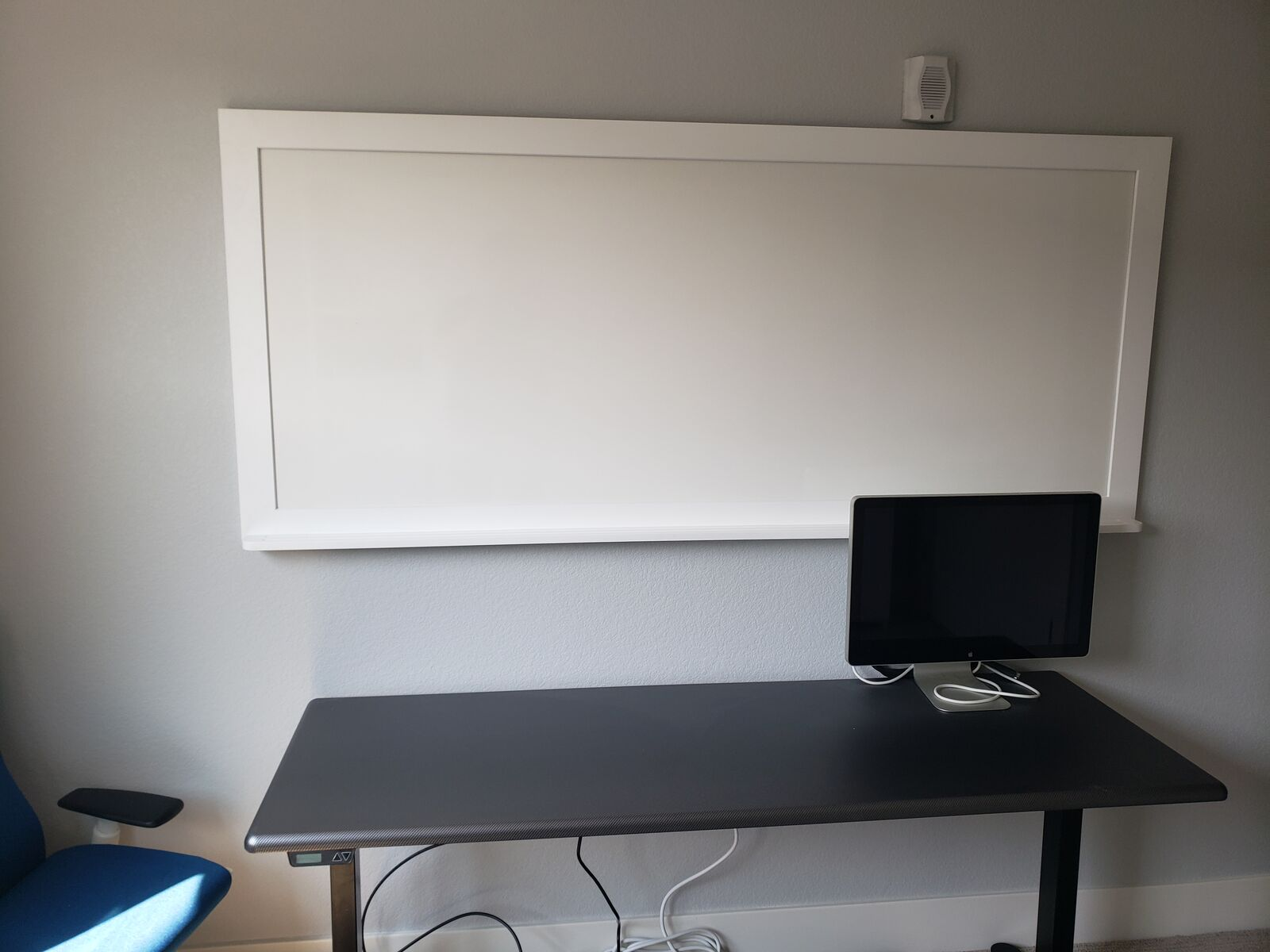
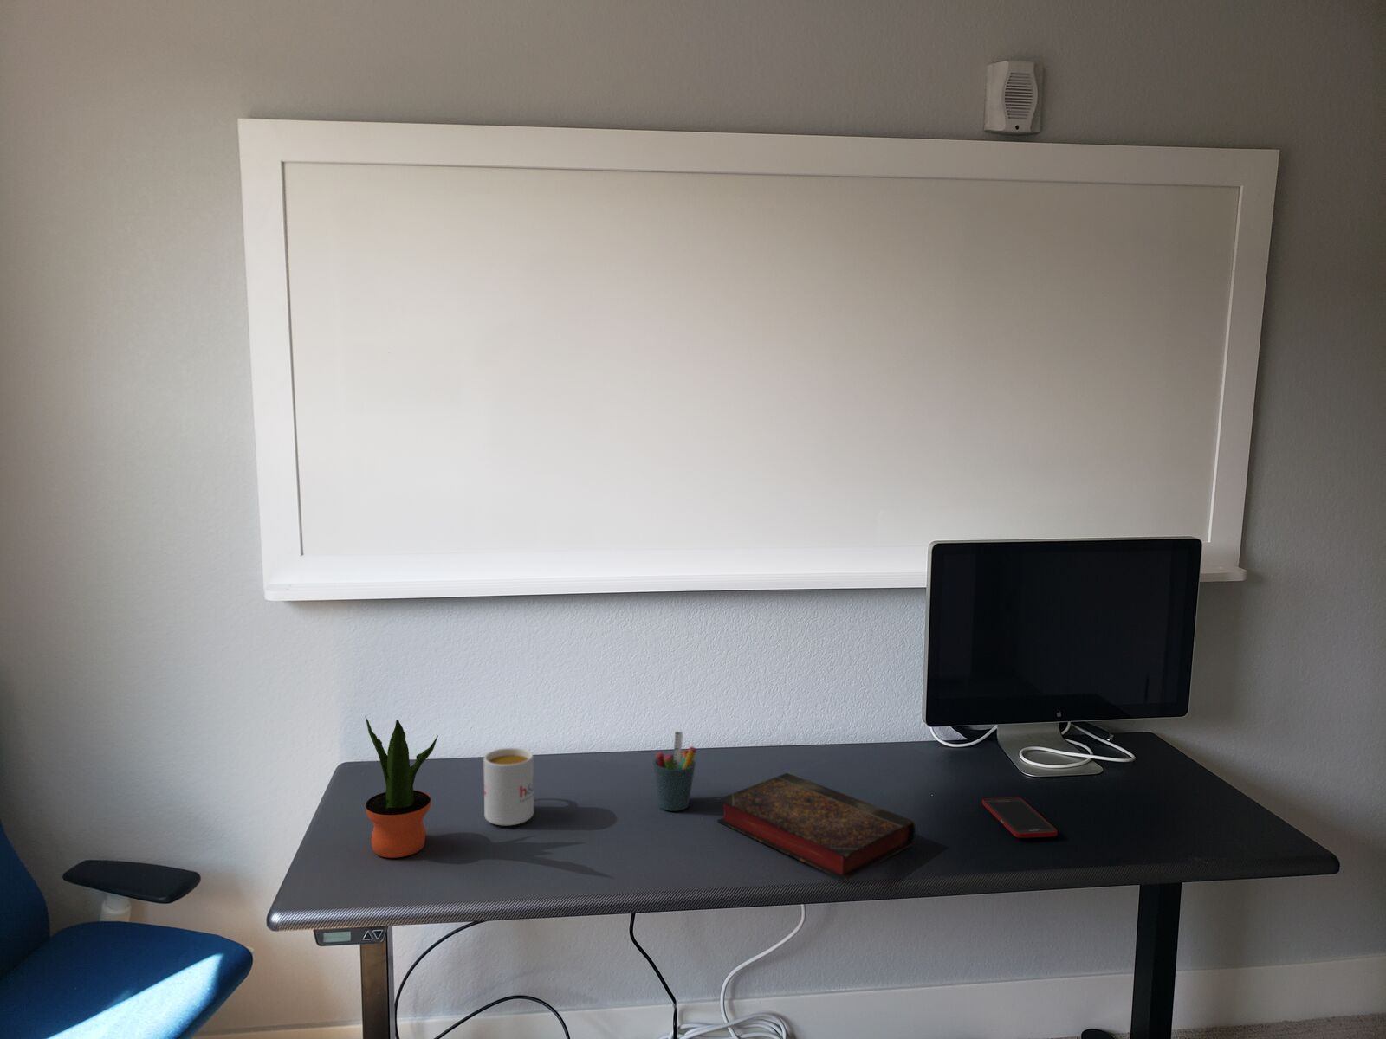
+ potted plant (402, 778)
+ book (813, 821)
+ pen holder (674, 772)
+ mug (509, 781)
+ cell phone (1018, 816)
